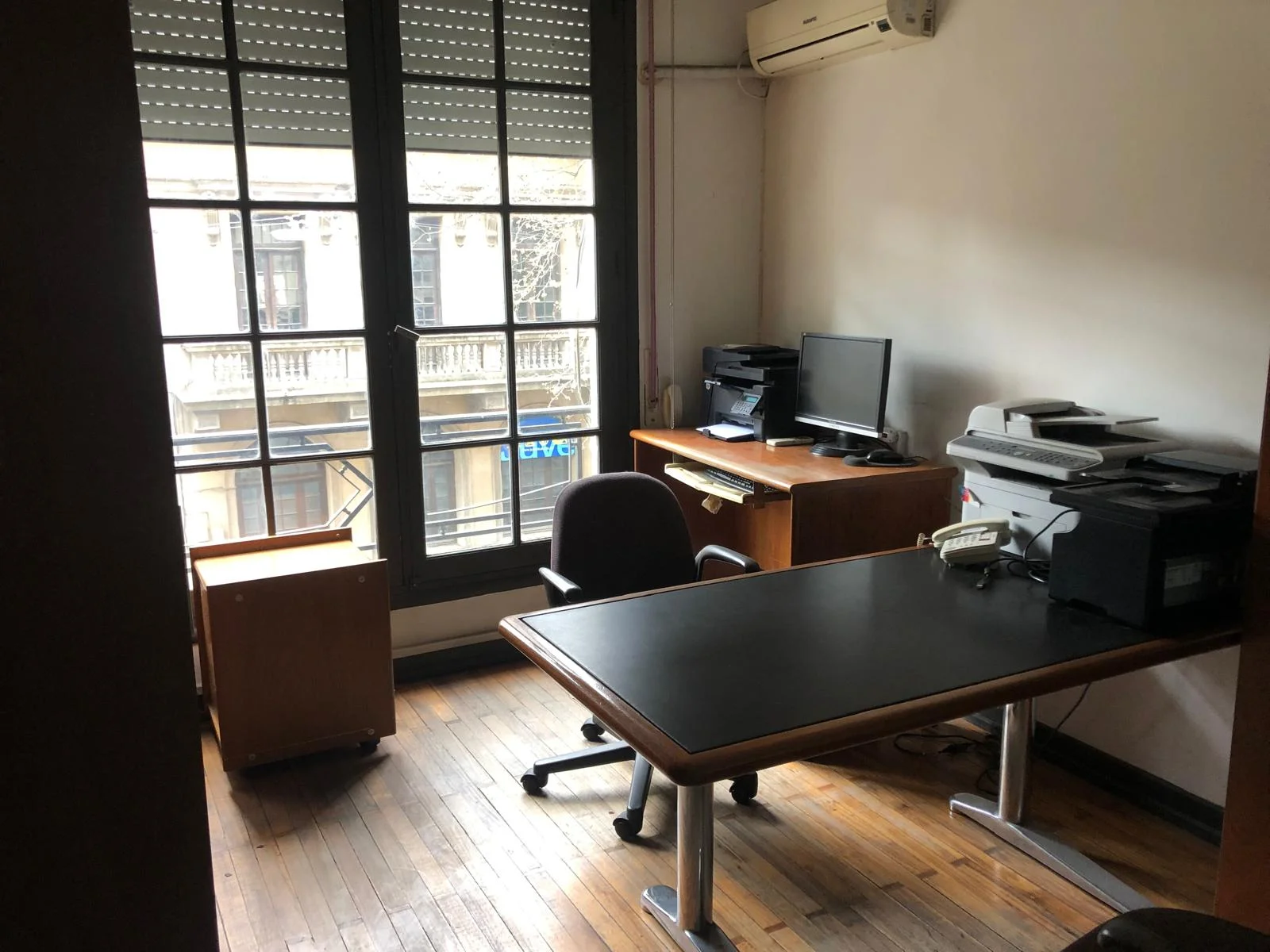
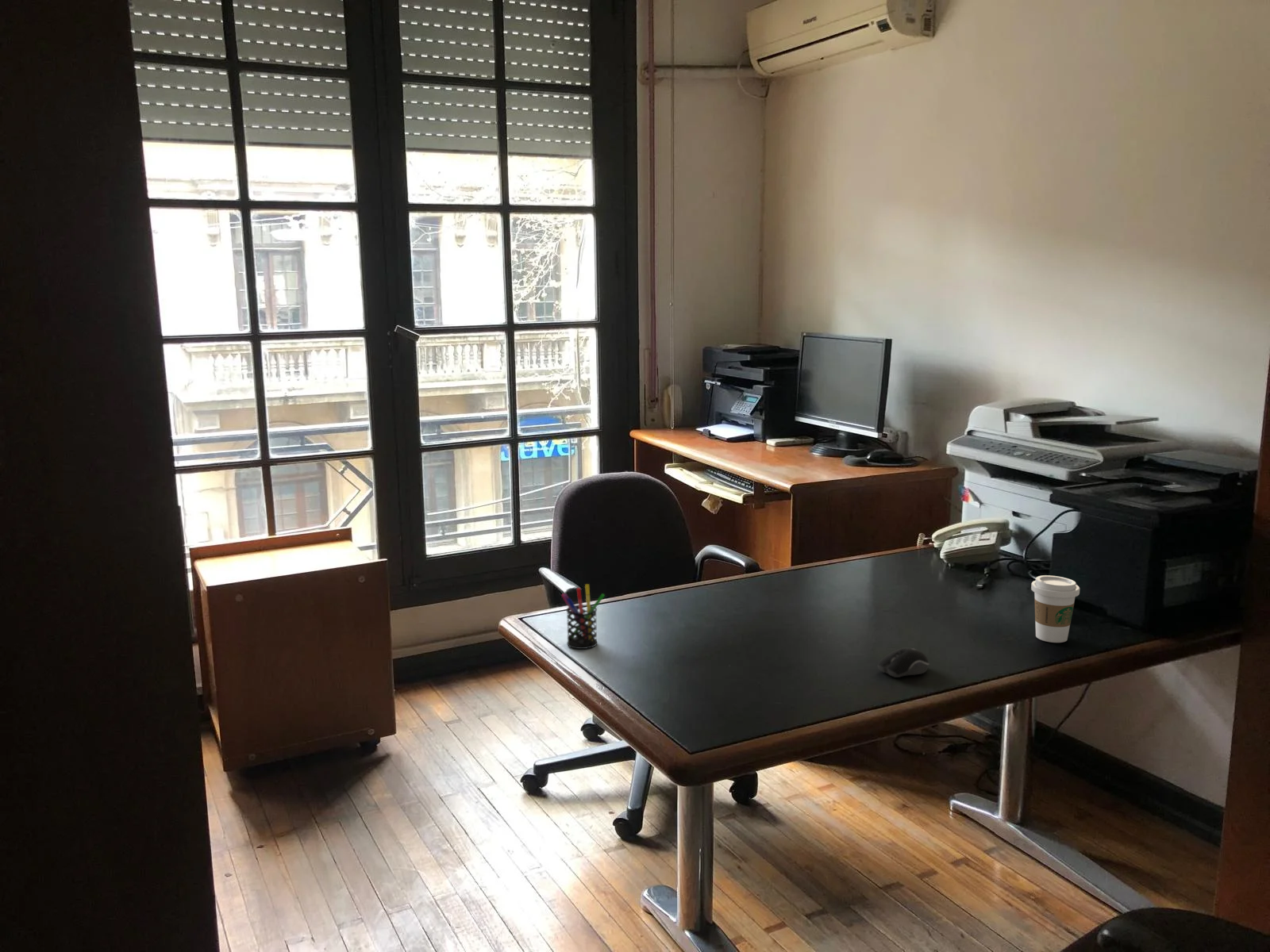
+ computer mouse (905, 659)
+ pen holder (584, 614)
+ coffee cup (1053, 608)
